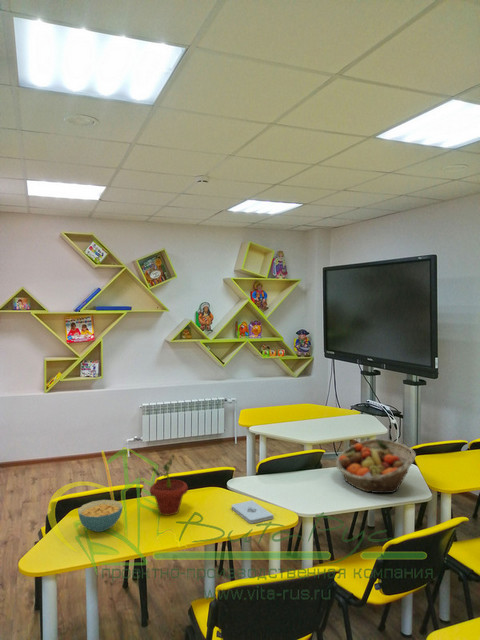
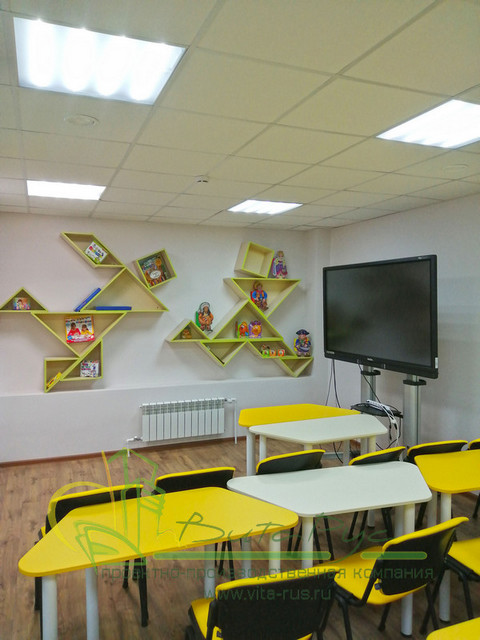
- fruit basket (374, 464)
- notepad (251, 511)
- cereal bowl (100, 518)
- potted plant (168, 482)
